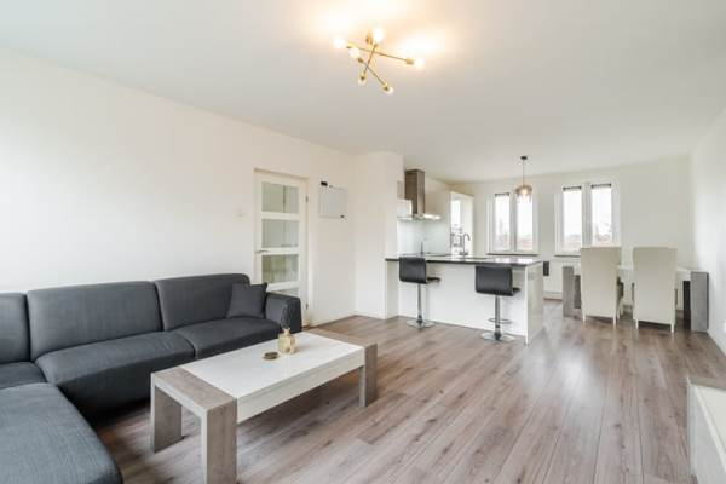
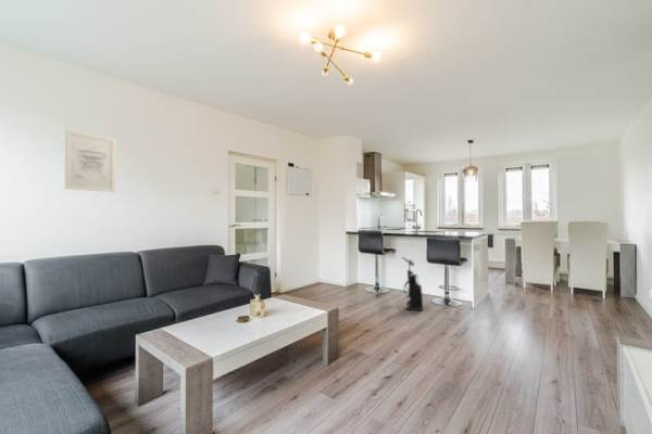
+ vacuum cleaner (412, 282)
+ wall art (91, 162)
